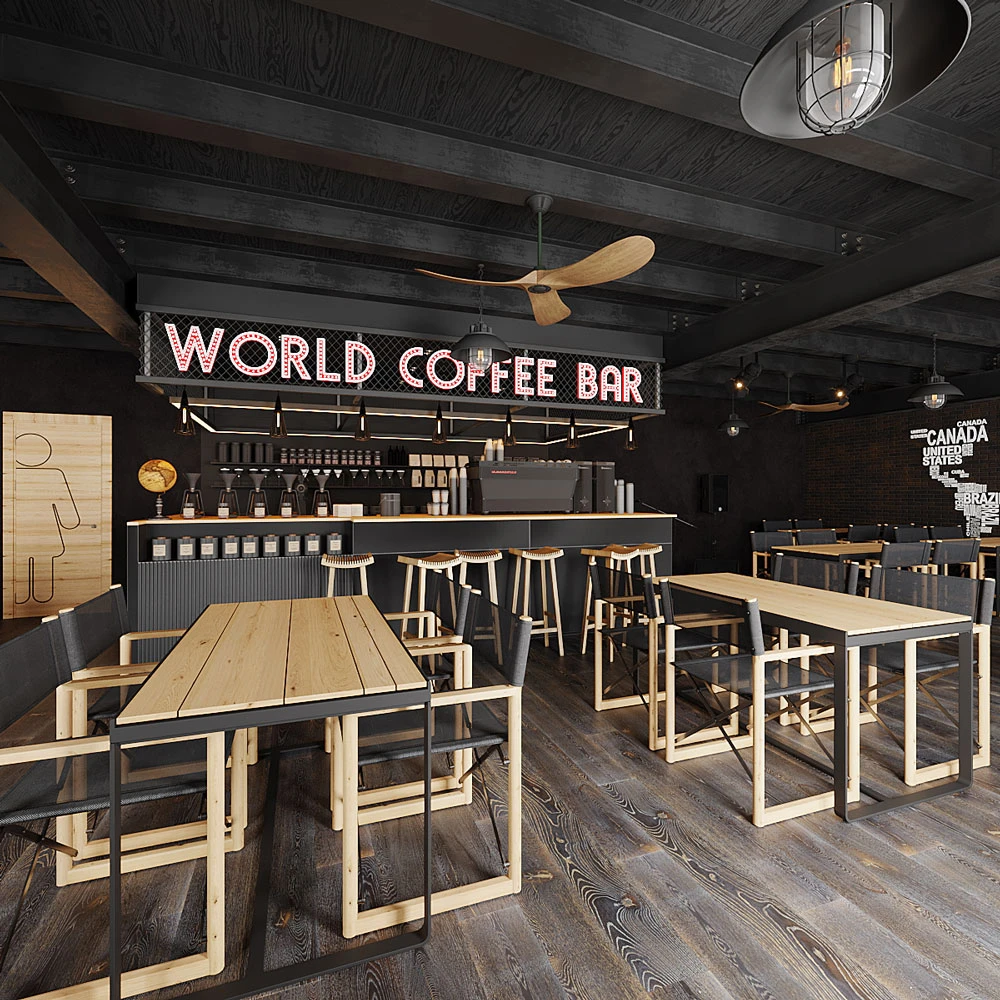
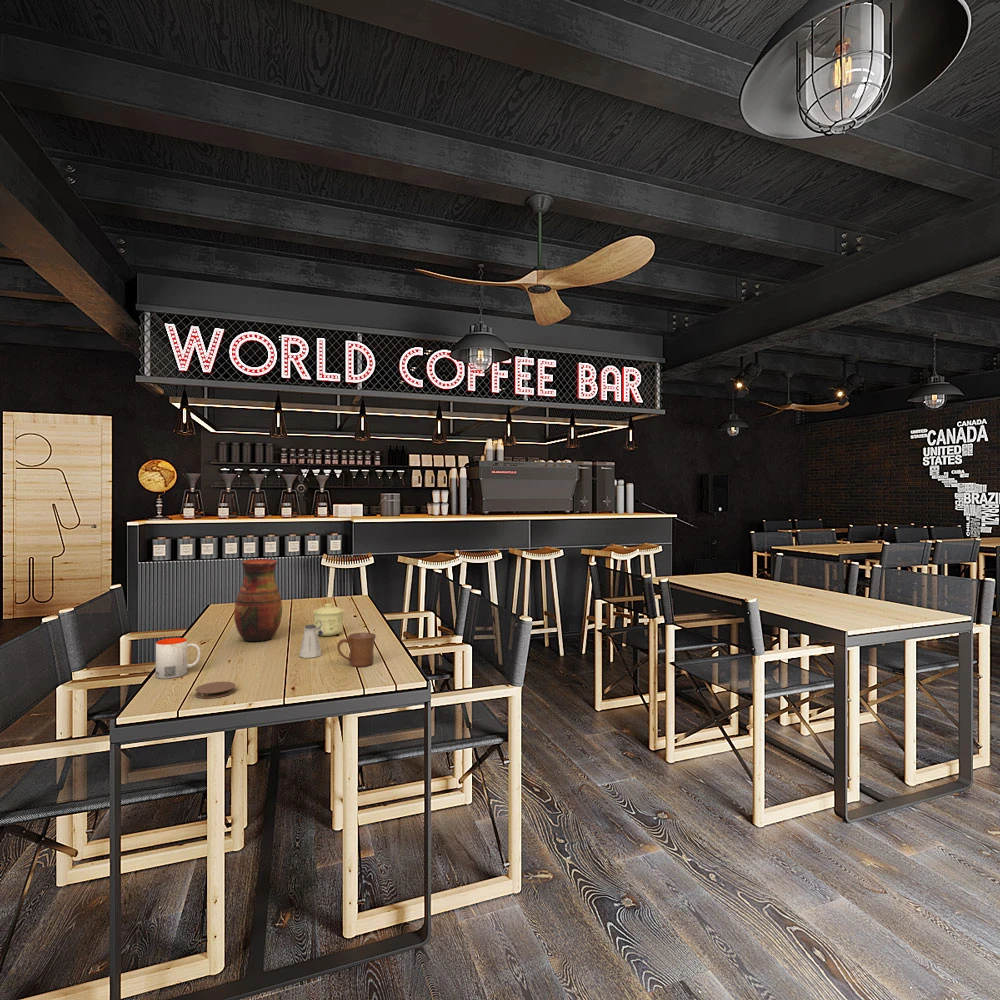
+ mug (178, 656)
+ coaster (215, 689)
+ sugar bowl (328, 619)
+ mug (356, 649)
+ saltshaker (310, 640)
+ vase (258, 599)
